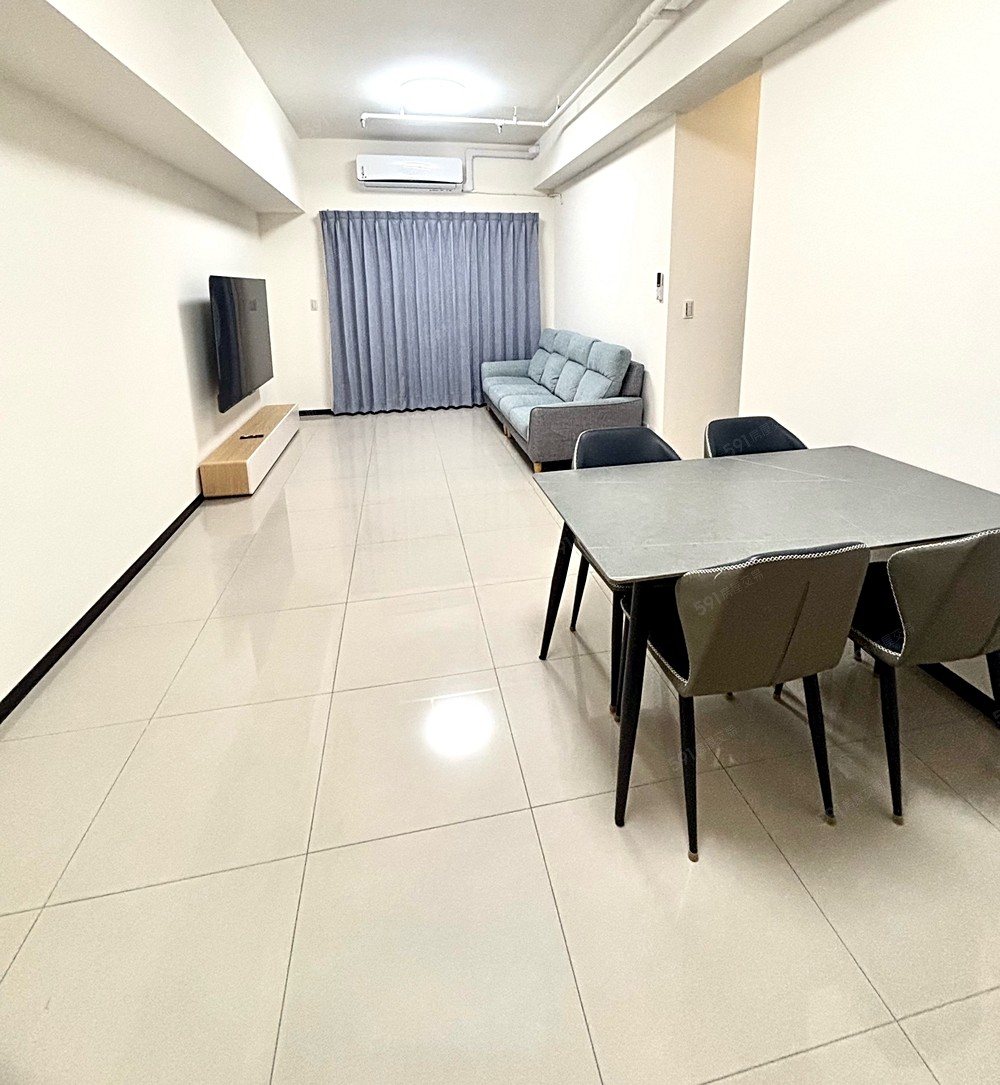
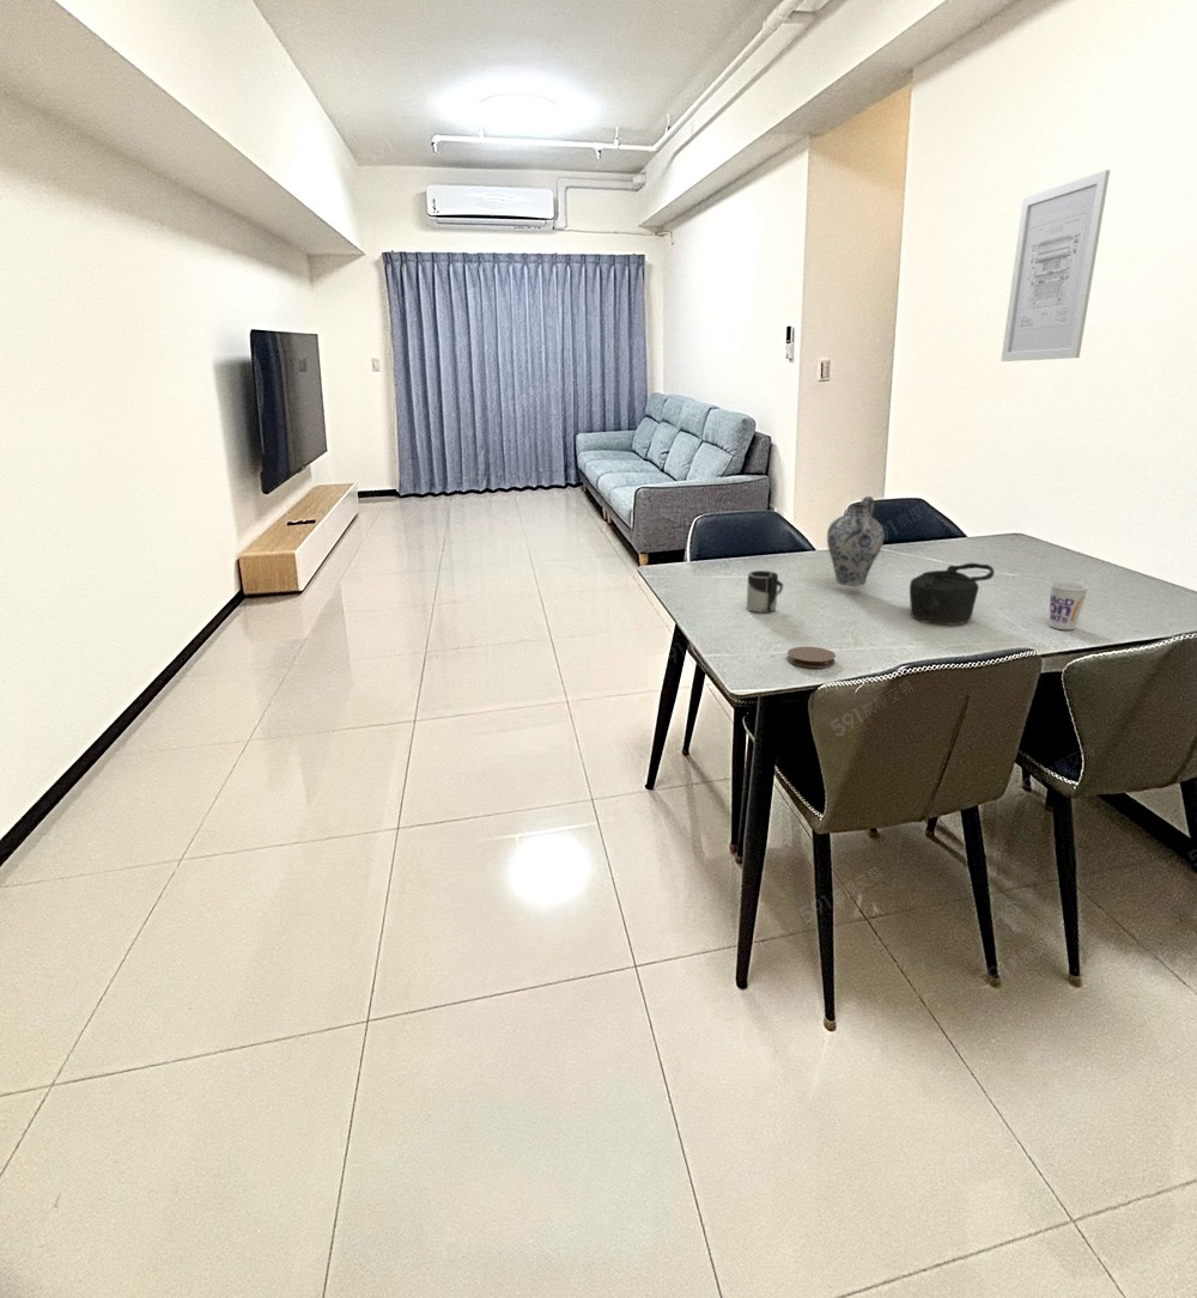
+ coaster (810, 657)
+ cup (1065, 605)
+ wall art (1050, 274)
+ teapot (944, 593)
+ cup (766, 591)
+ ceramic jug (861, 546)
